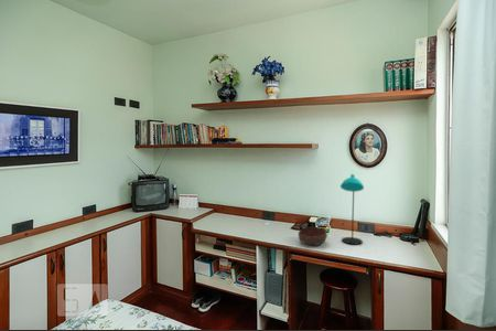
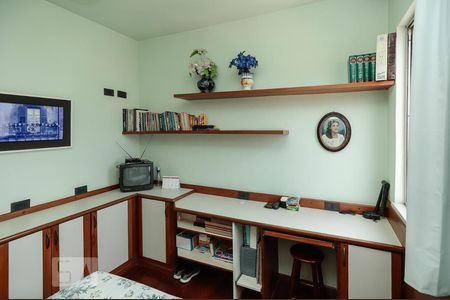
- desk lamp (353, 207)
- decorative bowl (312, 235)
